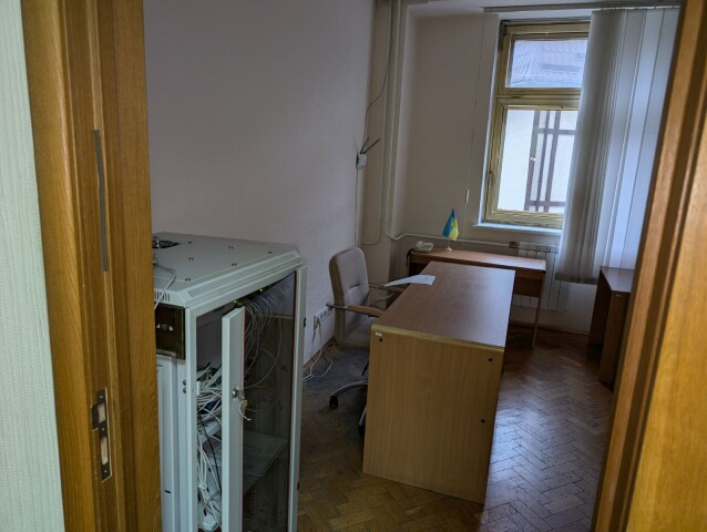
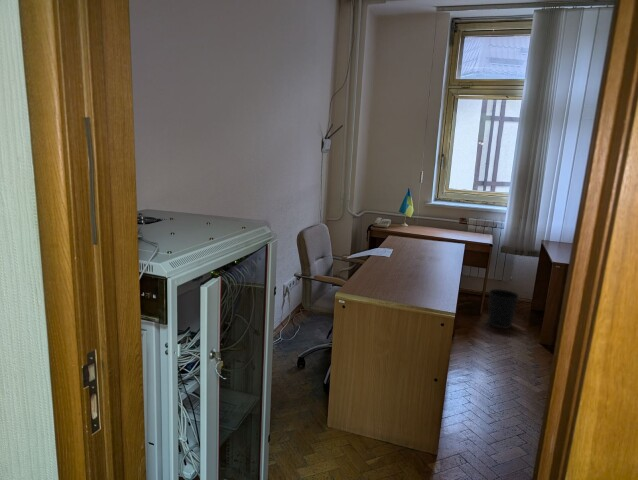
+ wastebasket (501, 309)
